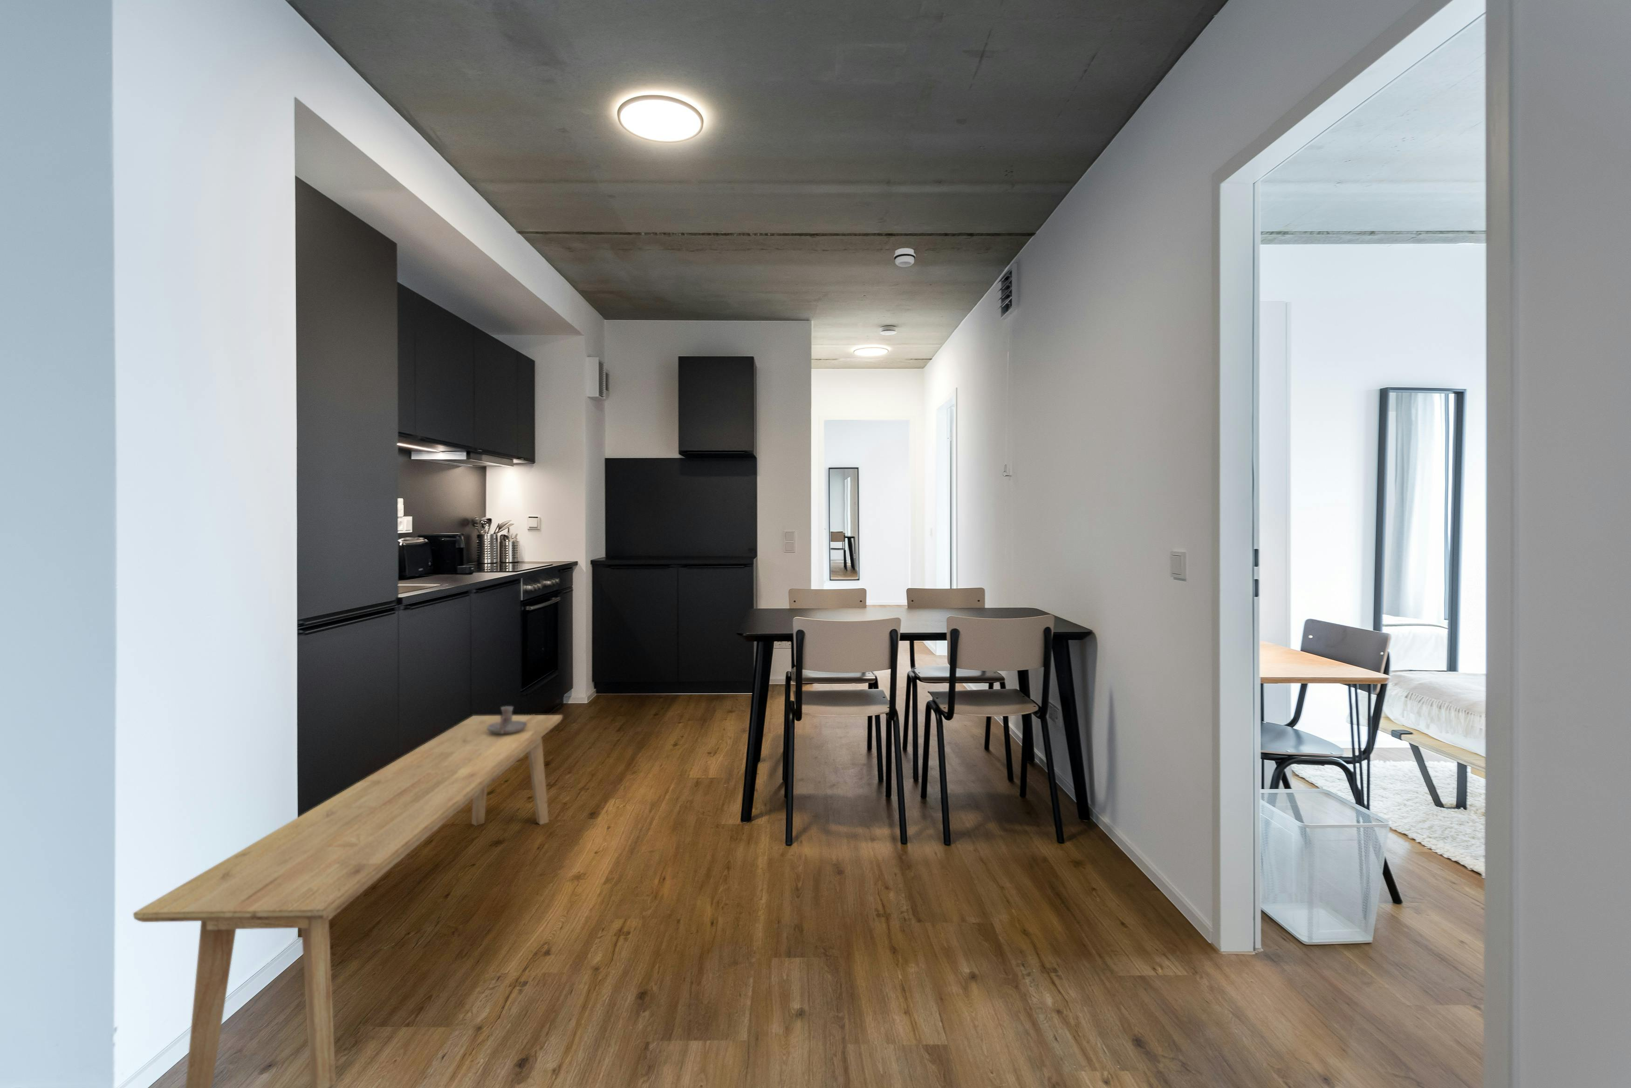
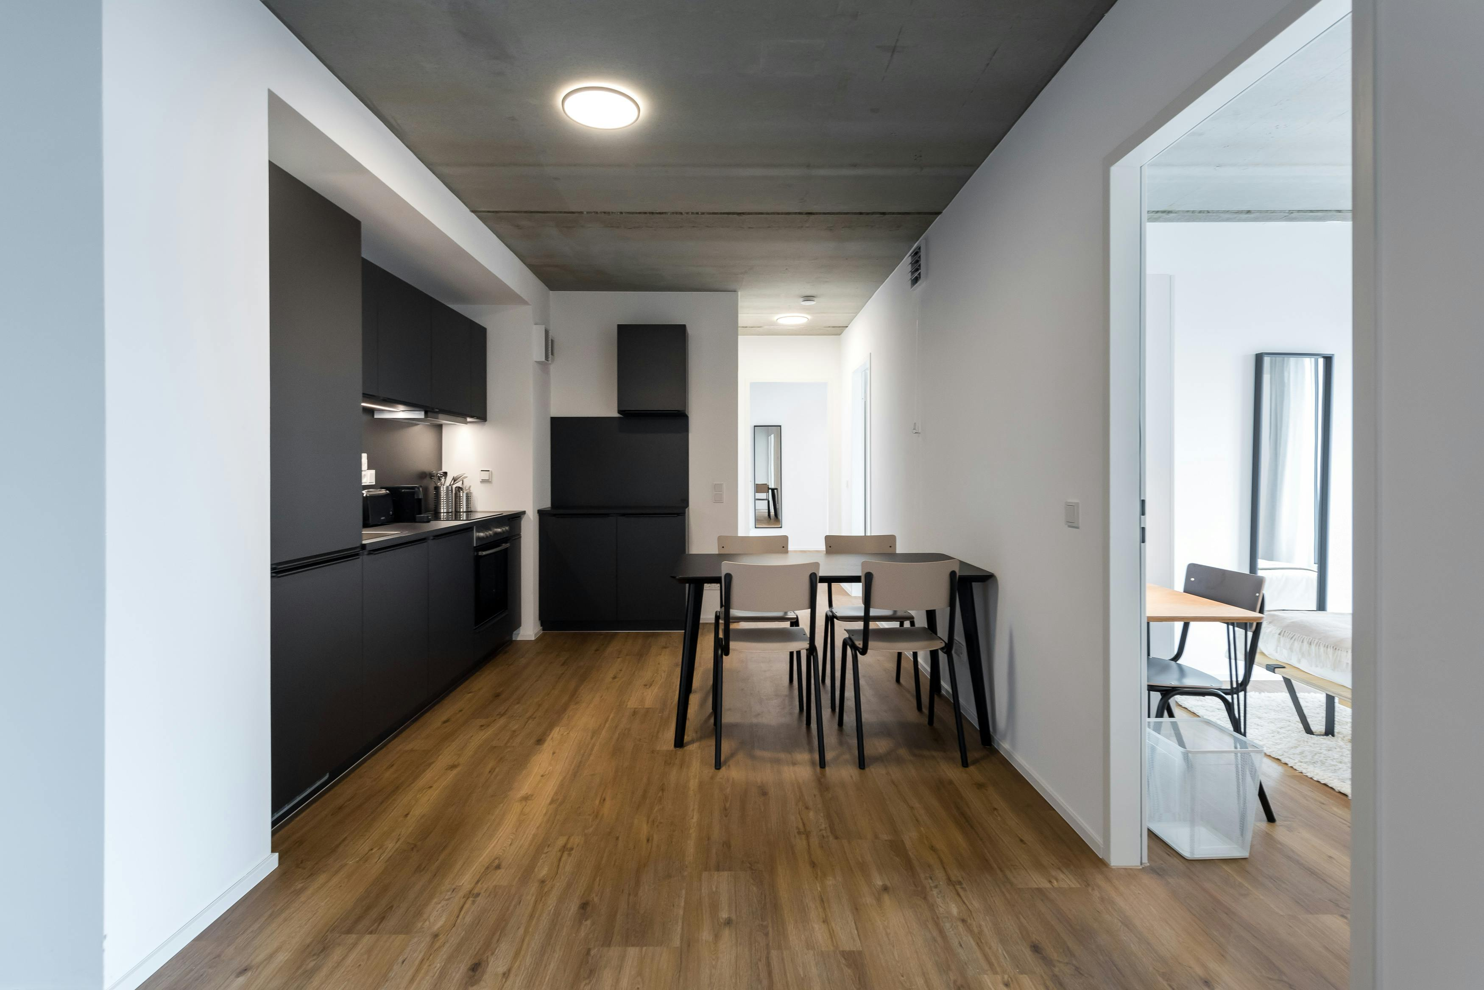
- candle holder (506, 720)
- smoke detector (905, 257)
- bench (421, 841)
